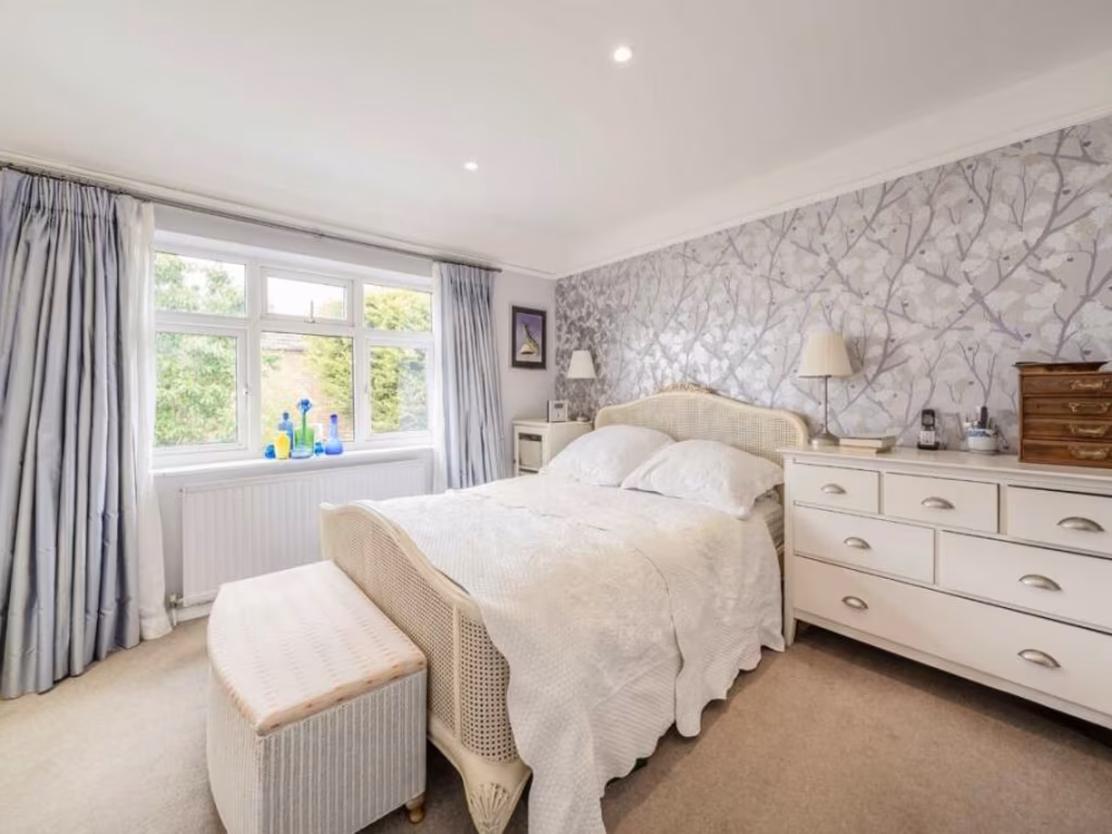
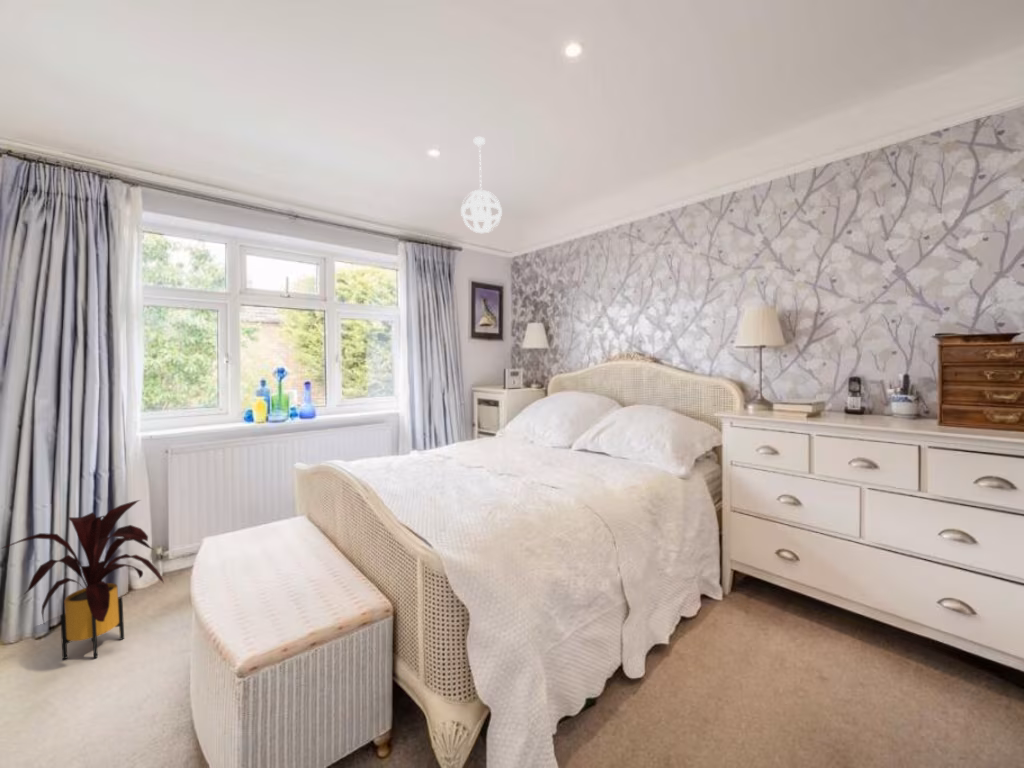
+ house plant (87, 580)
+ pendant light (481, 186)
